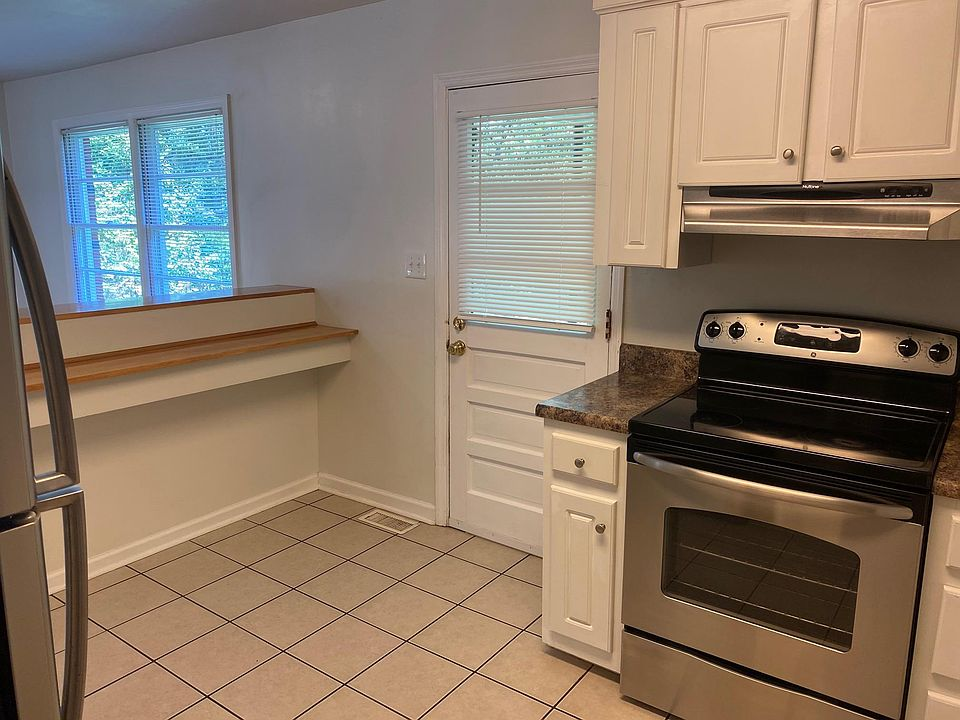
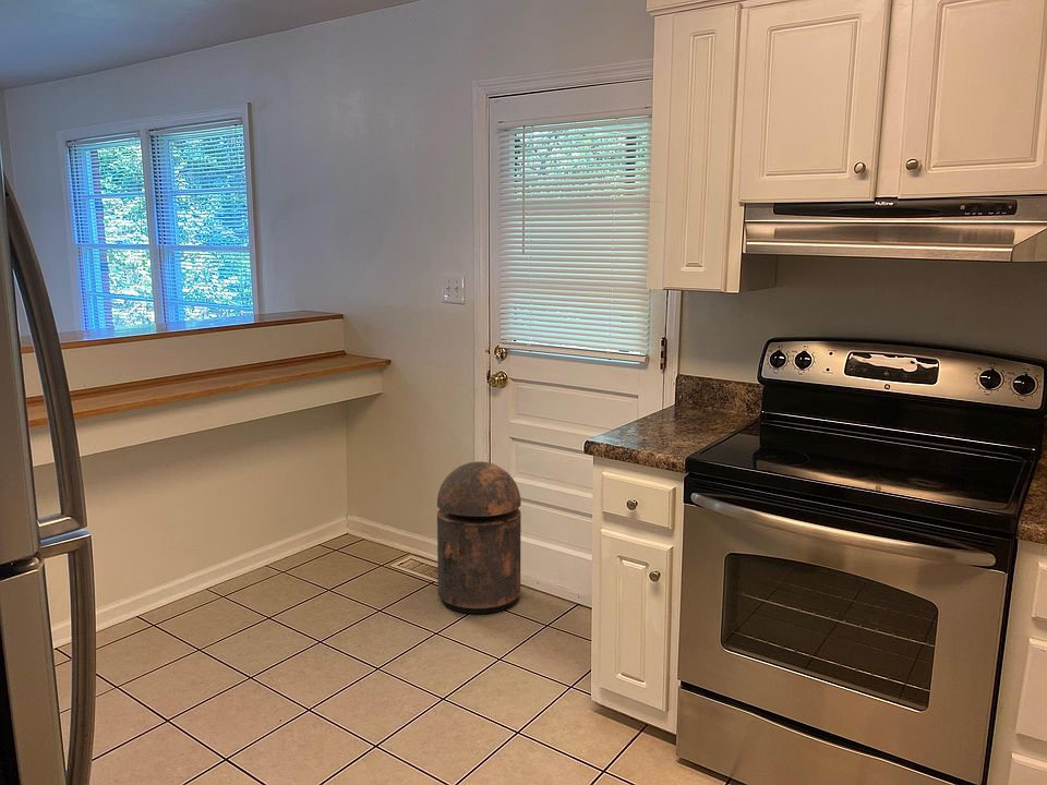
+ trash can (479, 531)
